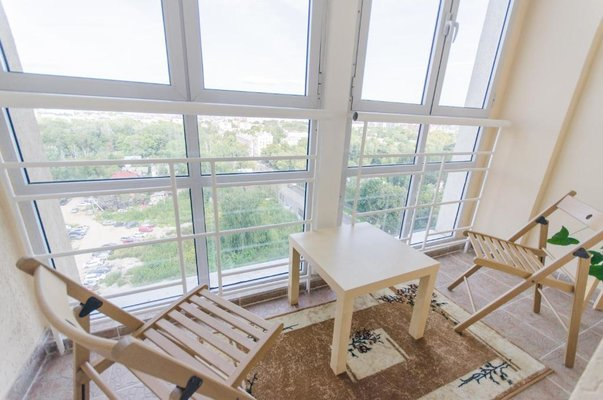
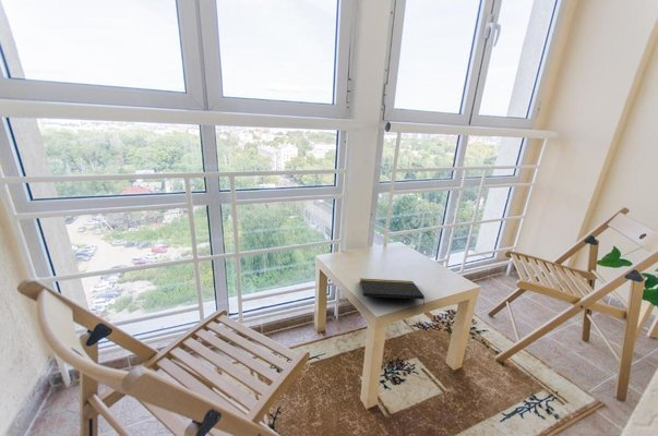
+ notepad (390, 288)
